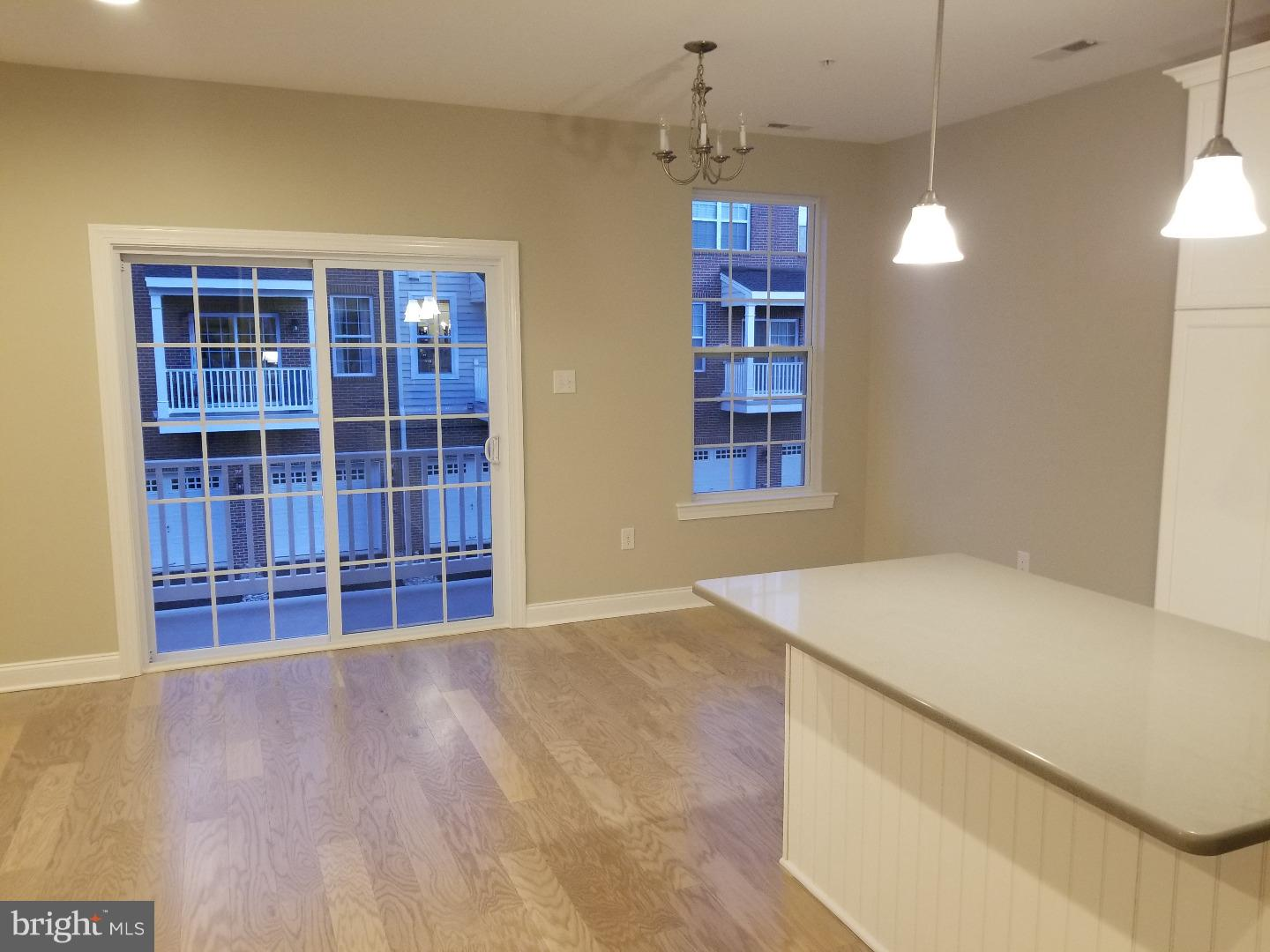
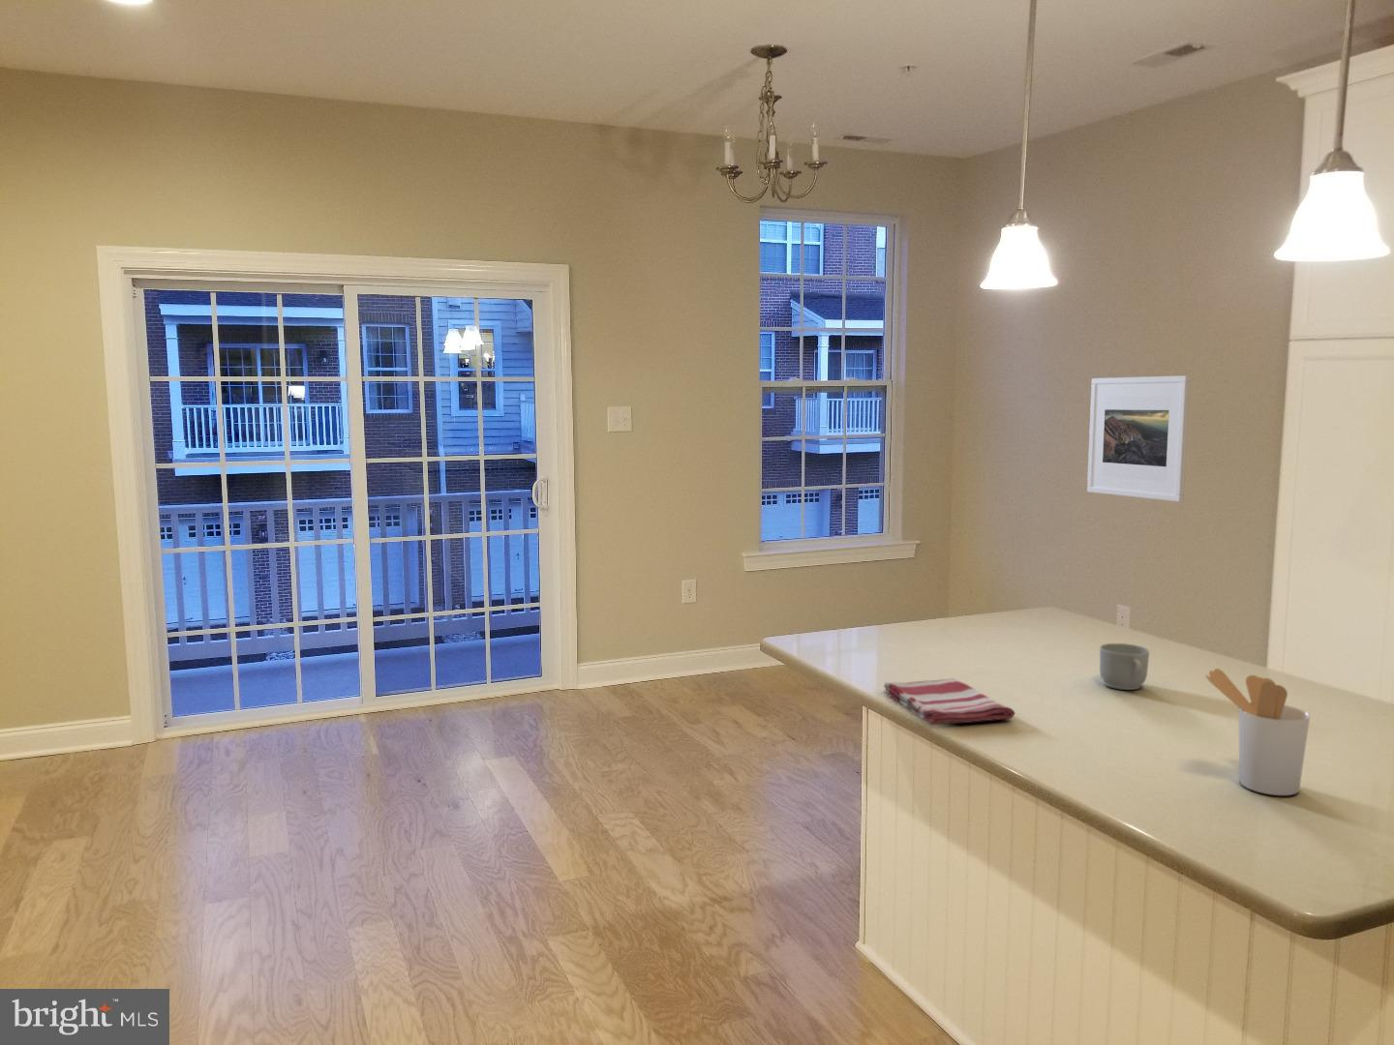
+ utensil holder (1254, 728)
+ dish towel (945, 698)
+ mug (1126, 668)
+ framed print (1135, 437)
